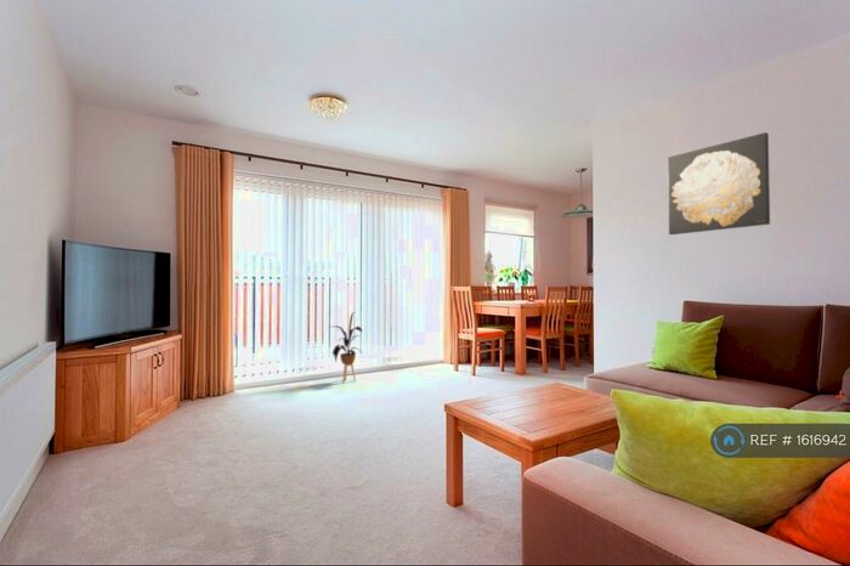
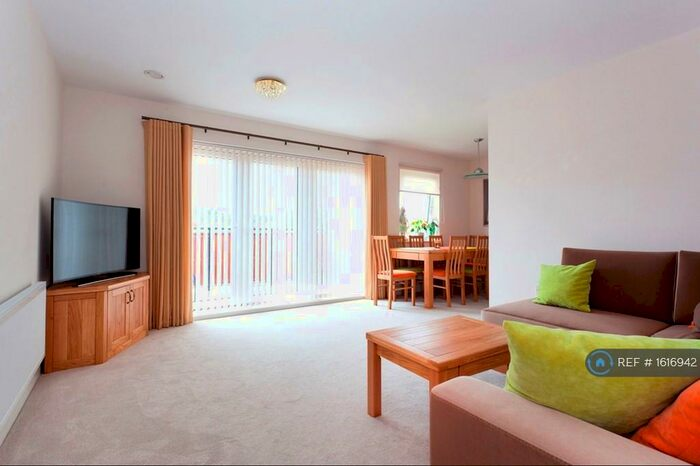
- wall art (714, 187)
- house plant (345, 346)
